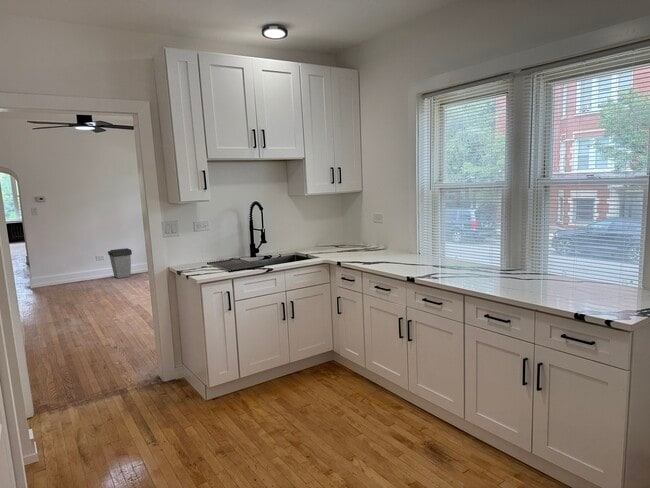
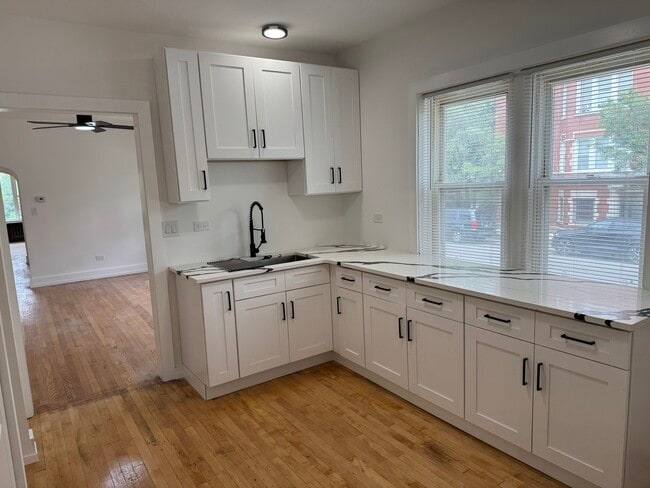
- trash can (120, 263)
